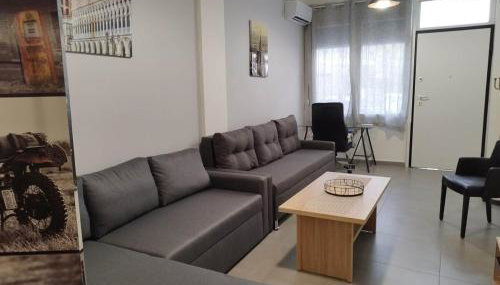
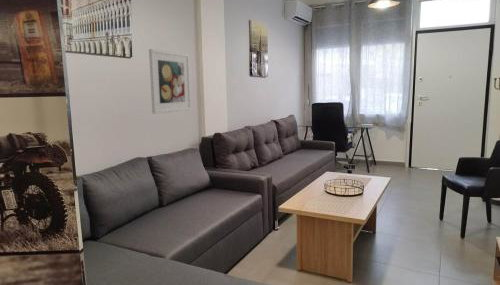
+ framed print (171, 82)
